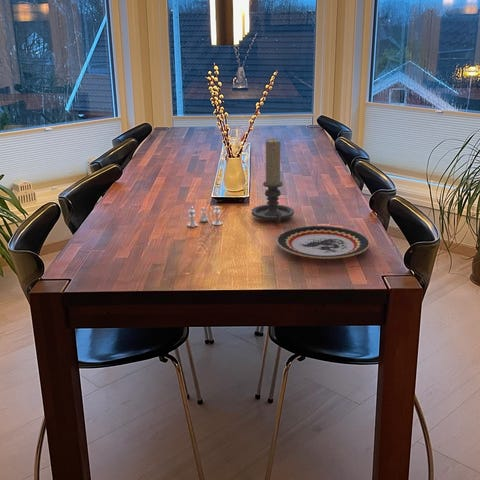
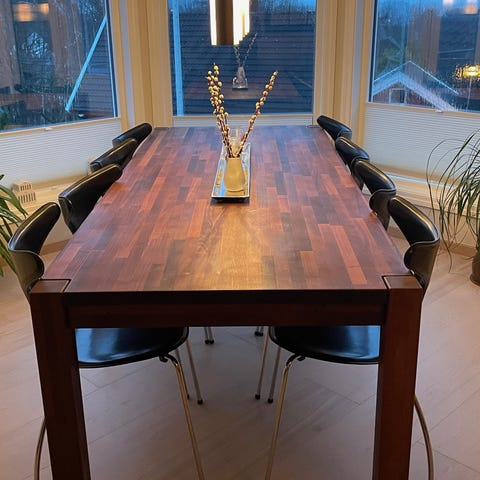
- salt and pepper shaker set (203, 213)
- candle holder (273, 179)
- plate (322, 244)
